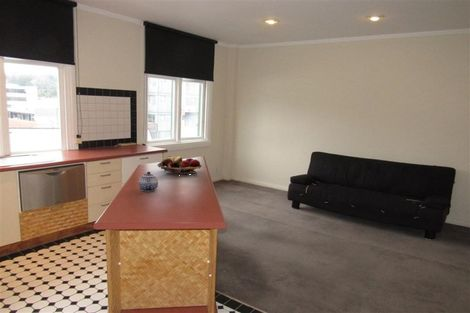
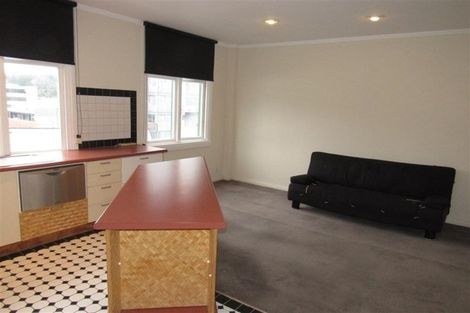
- teapot (148, 181)
- fruit basket (179, 164)
